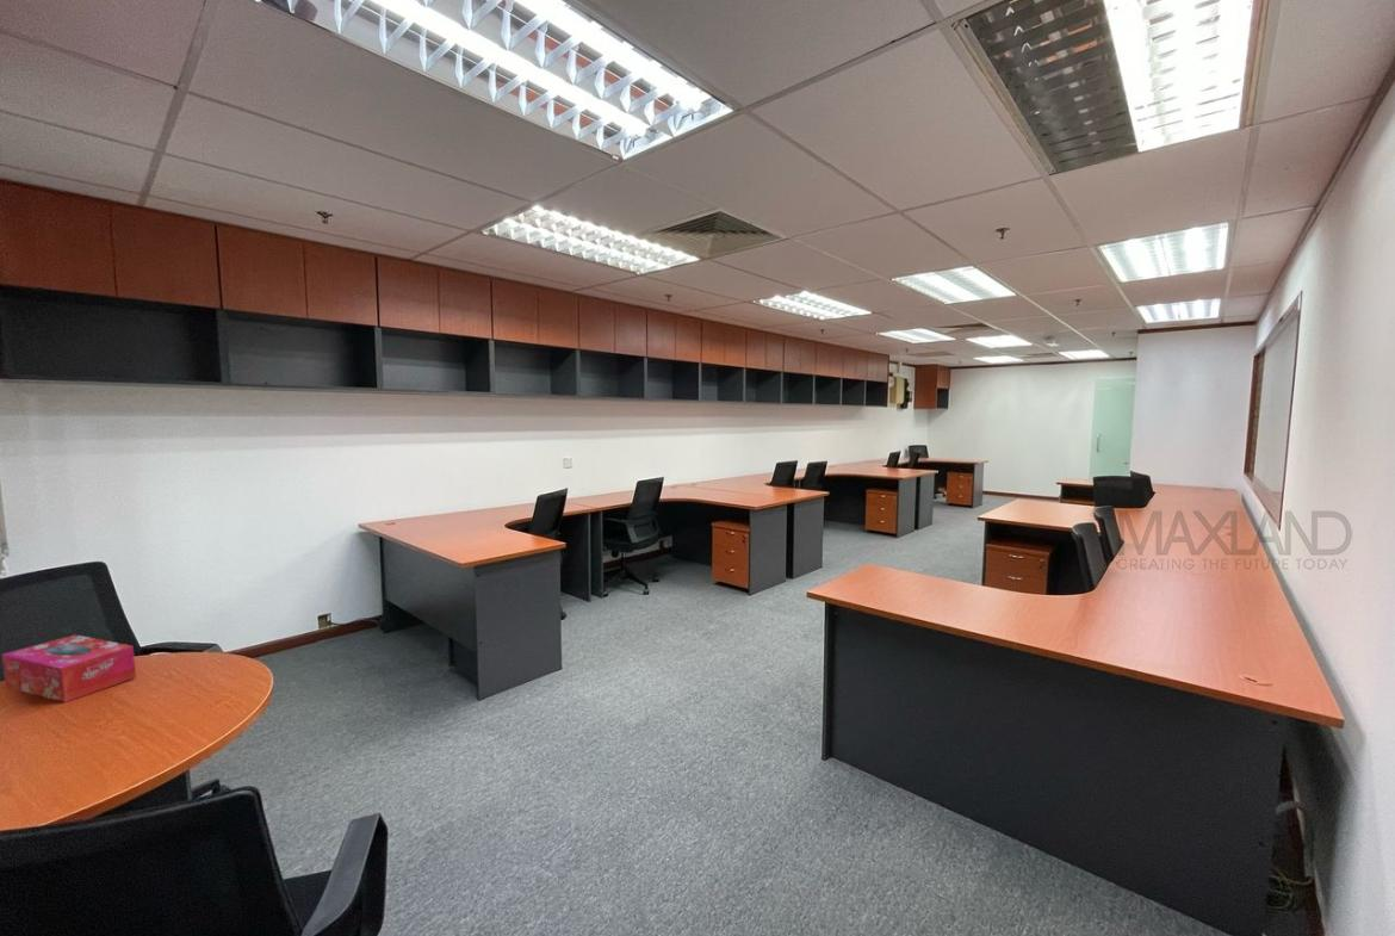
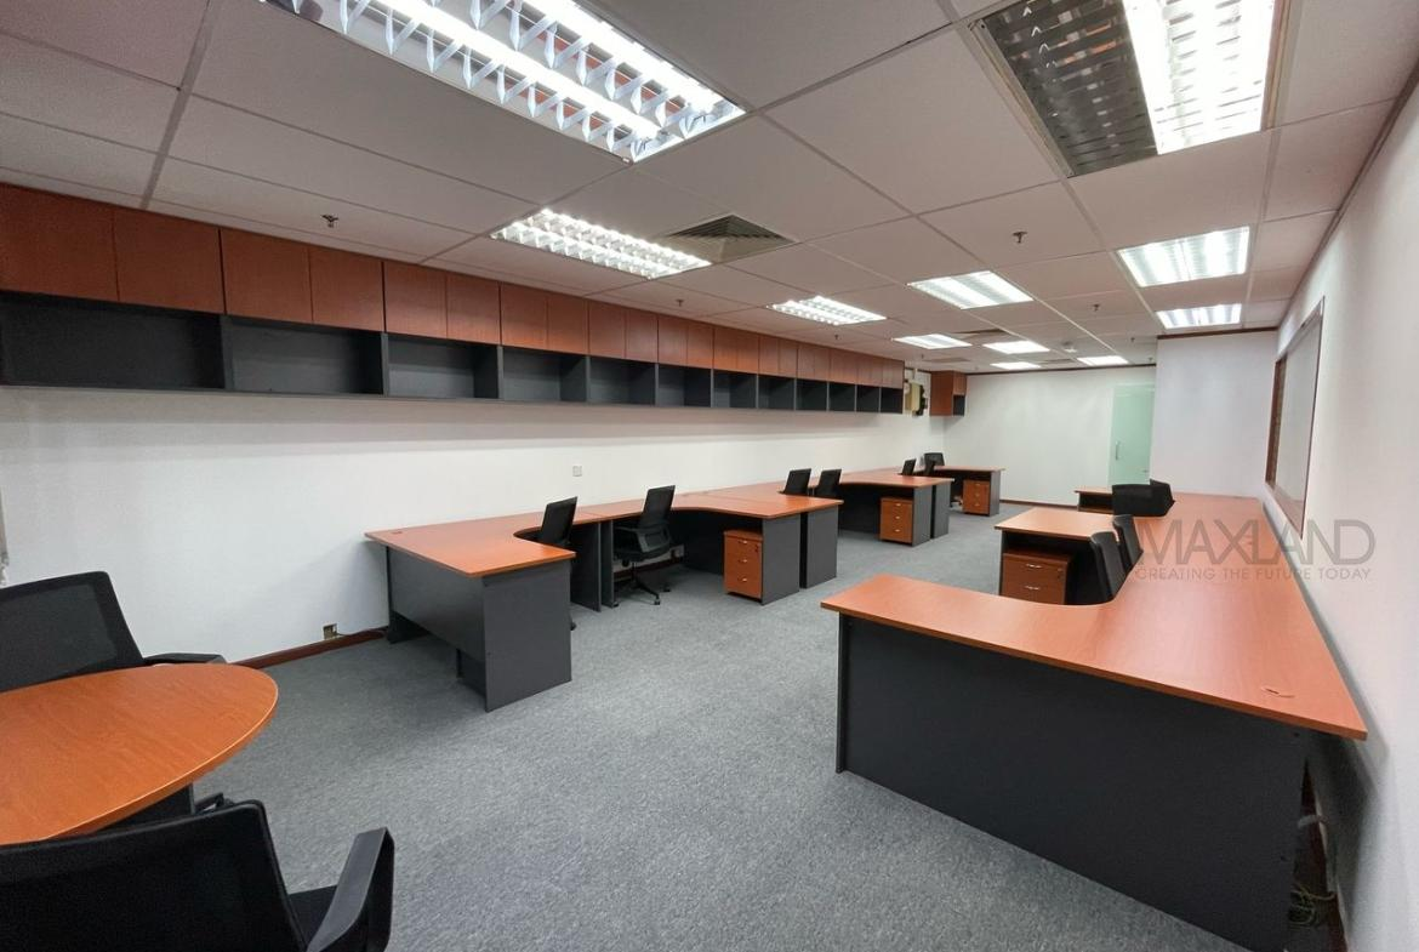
- tissue box (70, 665)
